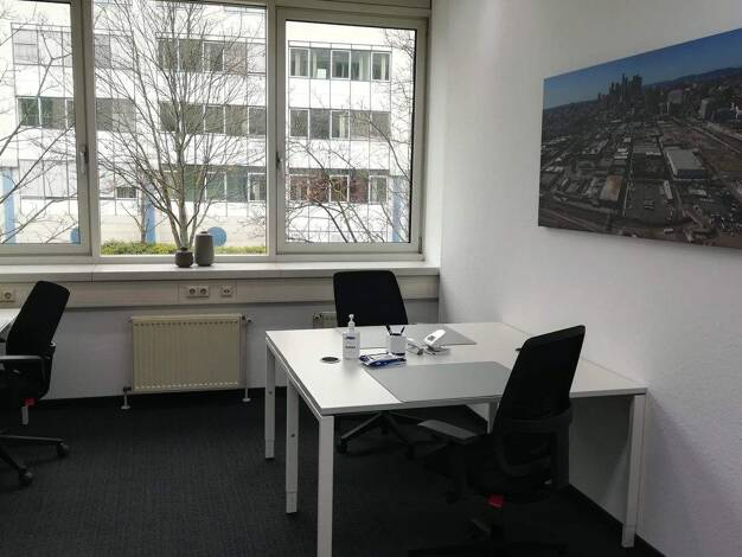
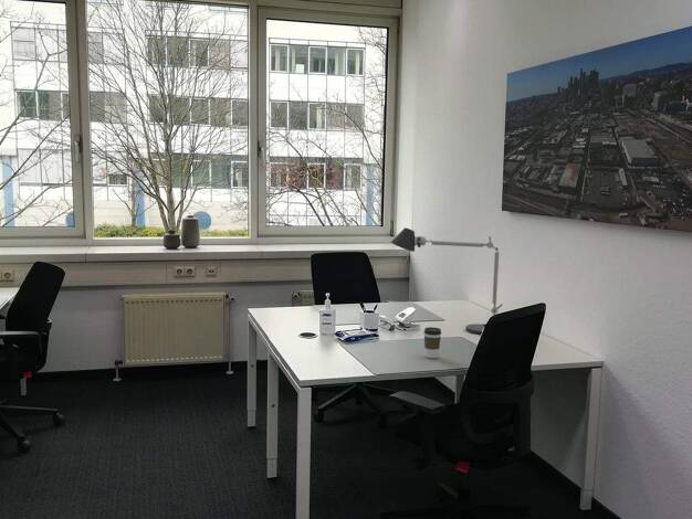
+ coffee cup (432, 342)
+ desk lamp (452, 245)
